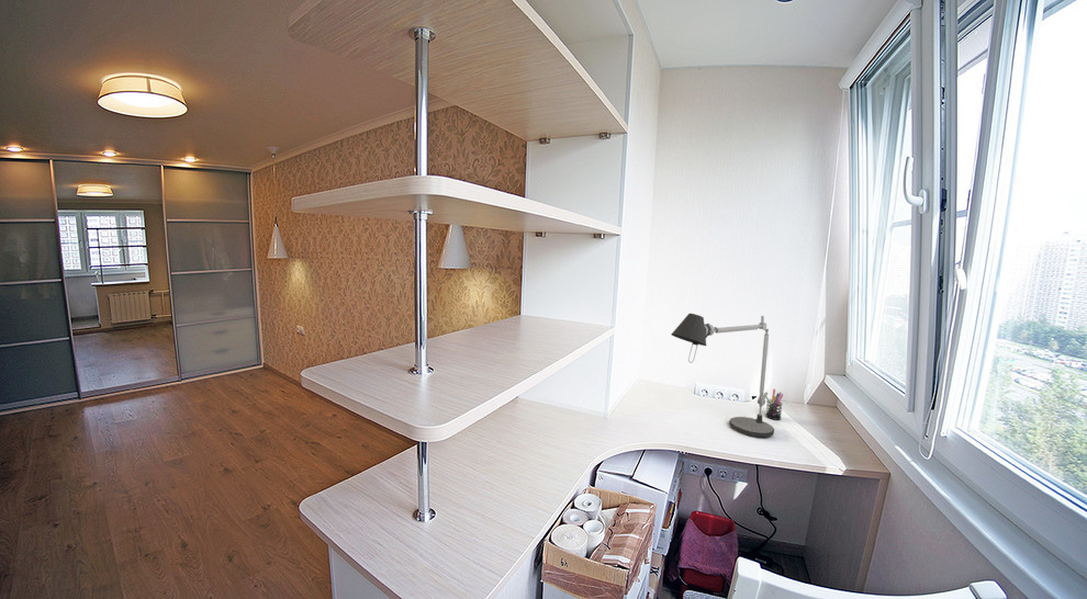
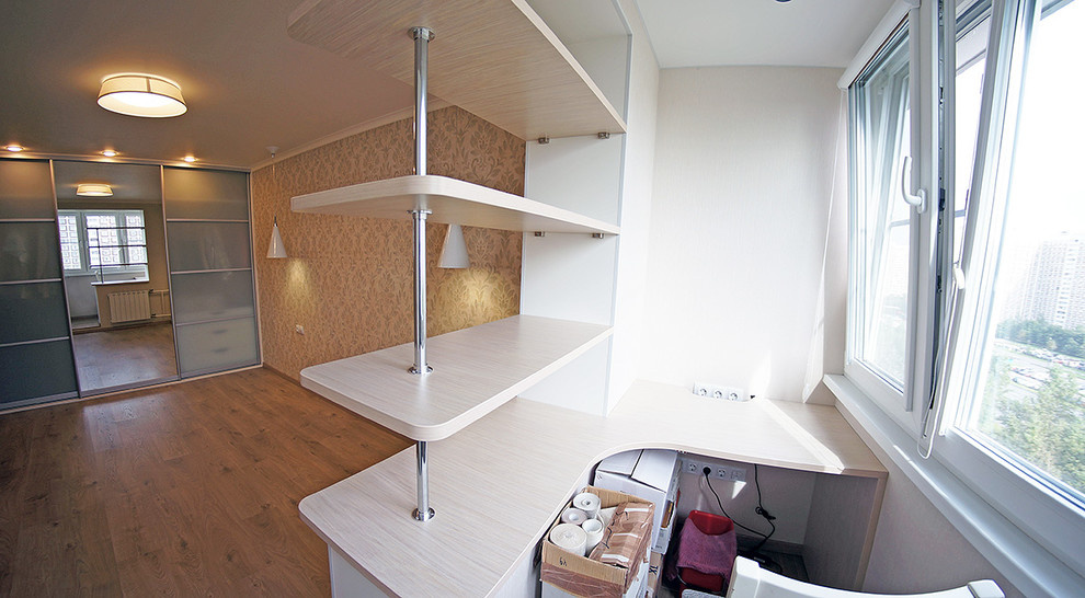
- pen holder (772, 404)
- desk lamp (760, 383)
